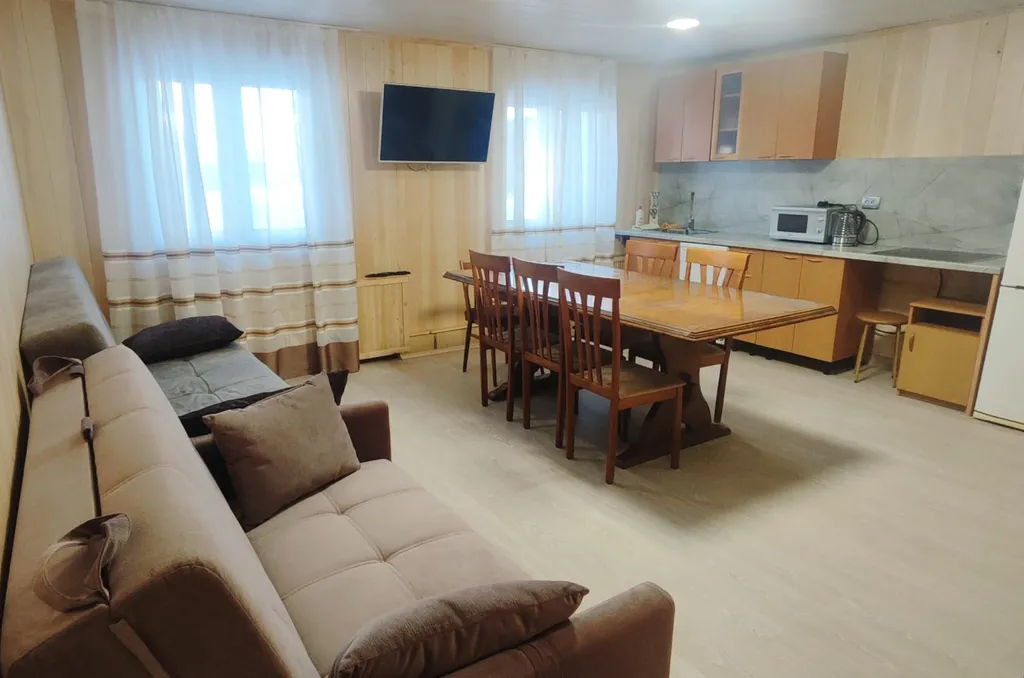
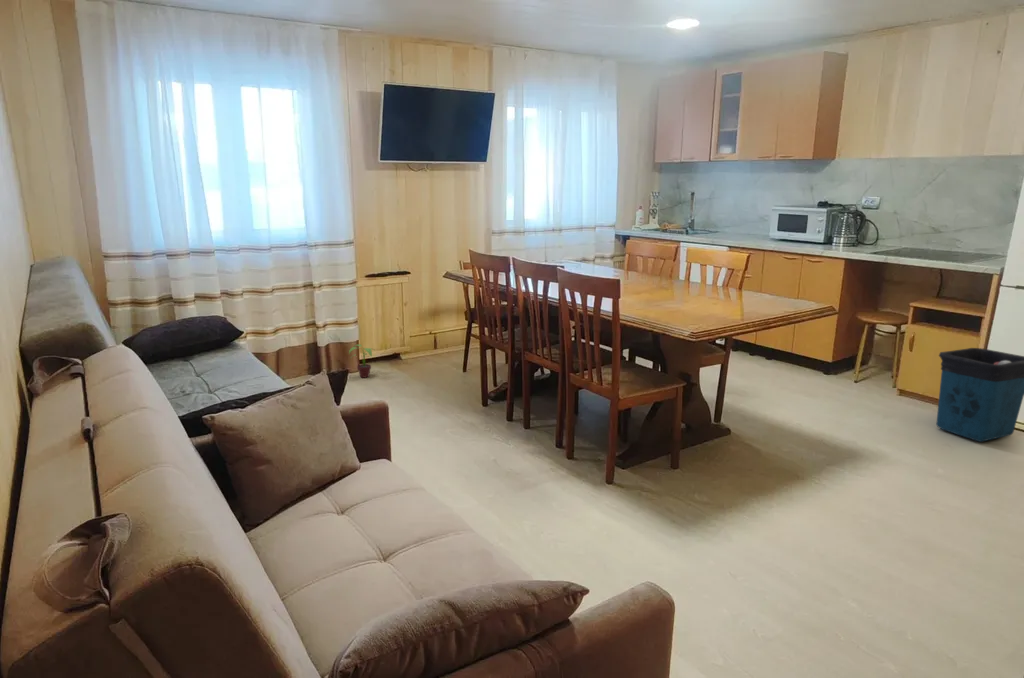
+ potted plant (362, 360)
+ recycling bin (980, 394)
